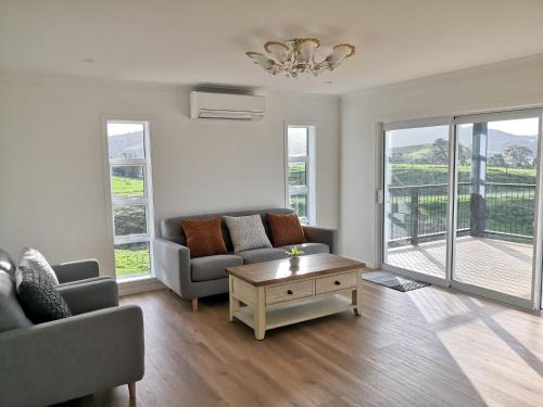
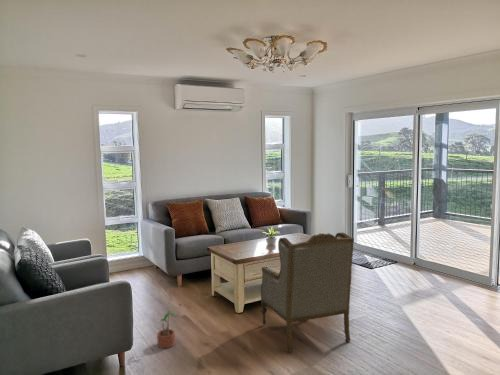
+ potted plant (167, 328)
+ armchair (304, 280)
